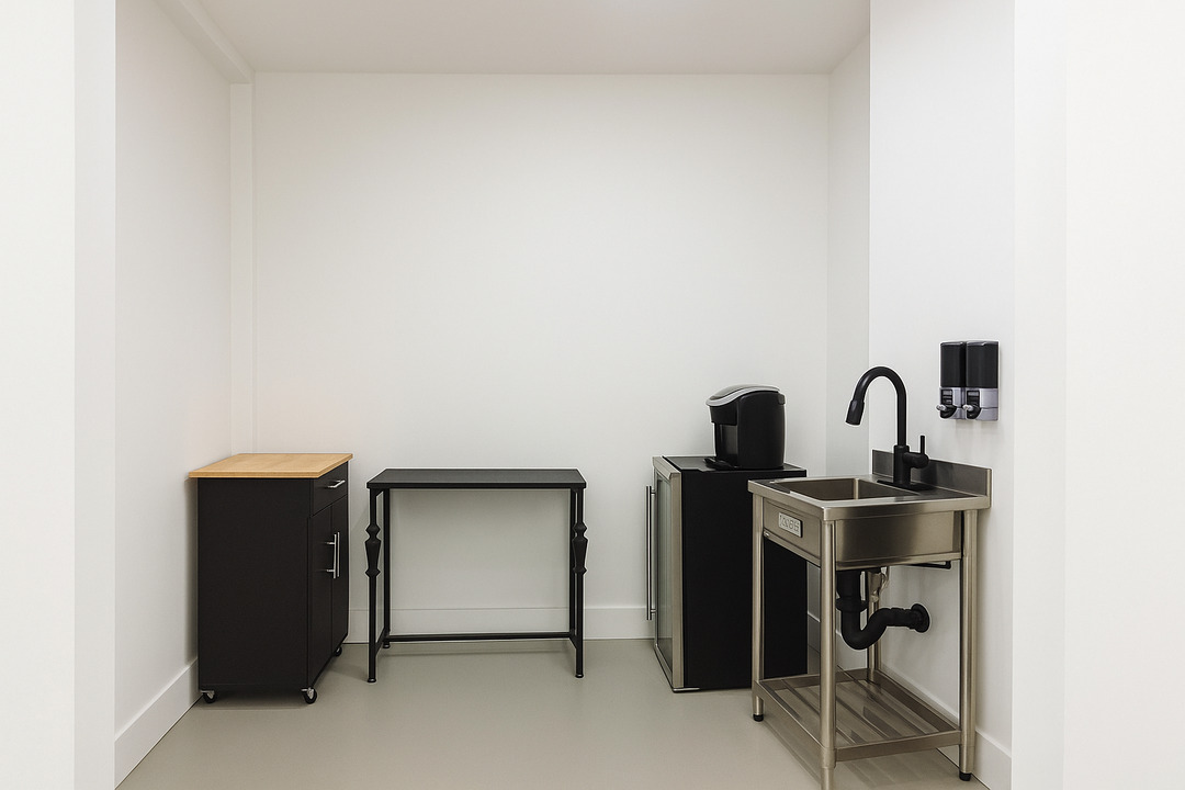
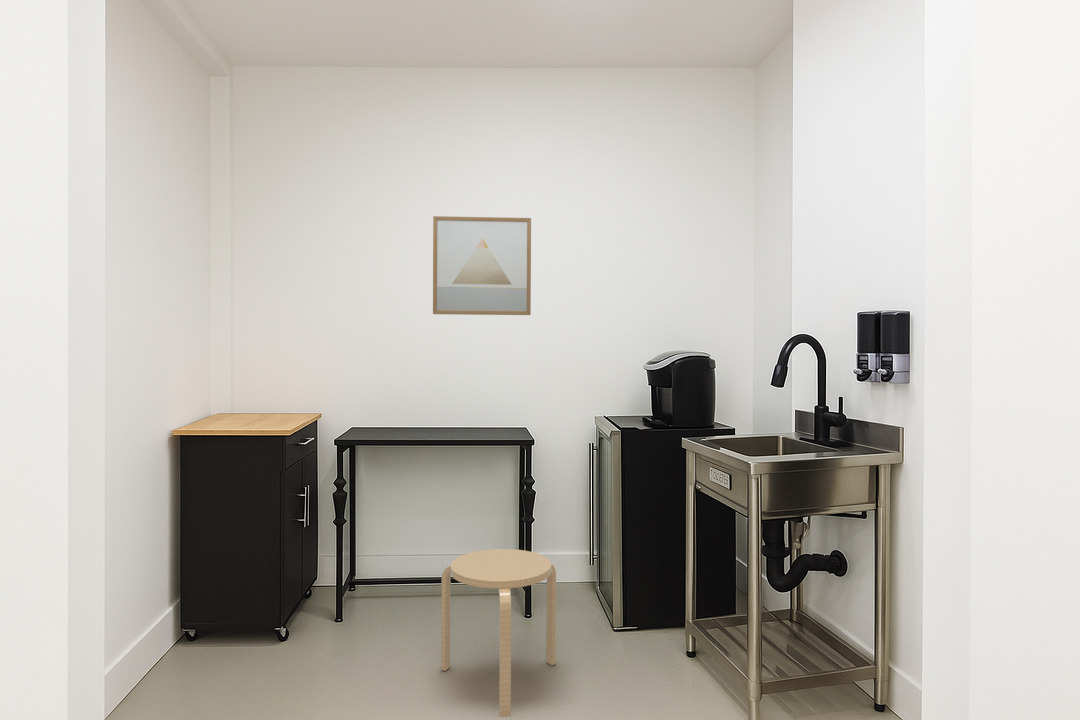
+ stool (500, 620)
+ wall art (482, 266)
